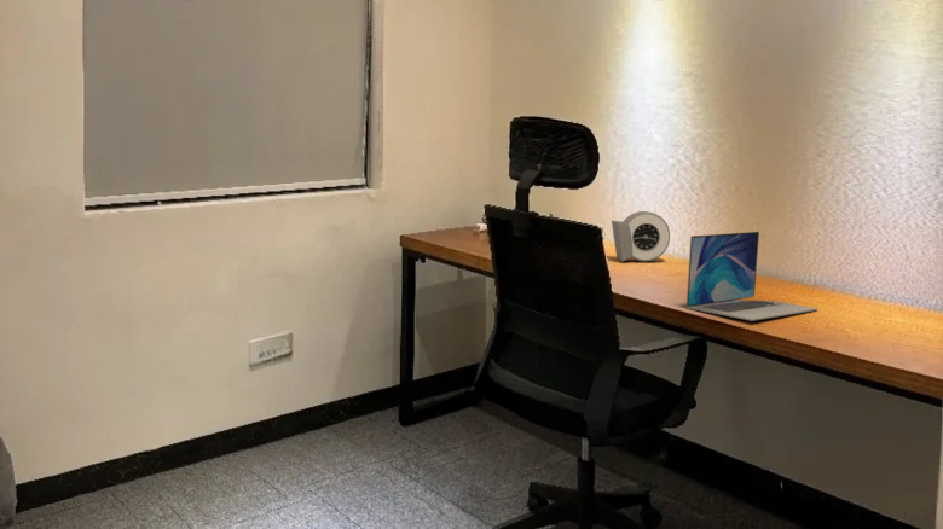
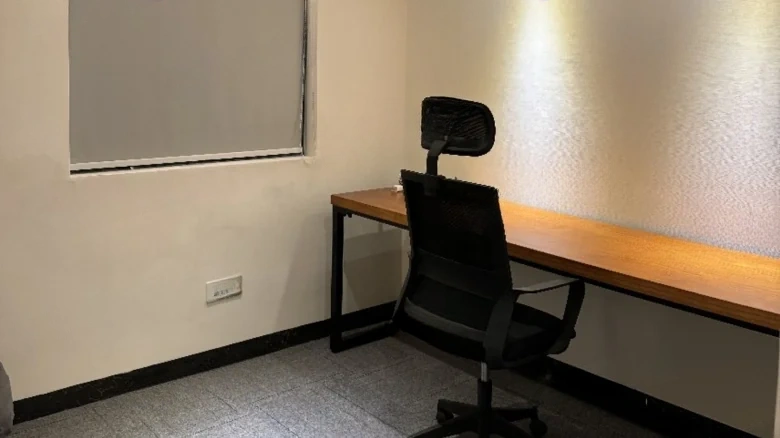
- laptop (754, 273)
- alarm clock (641, 236)
